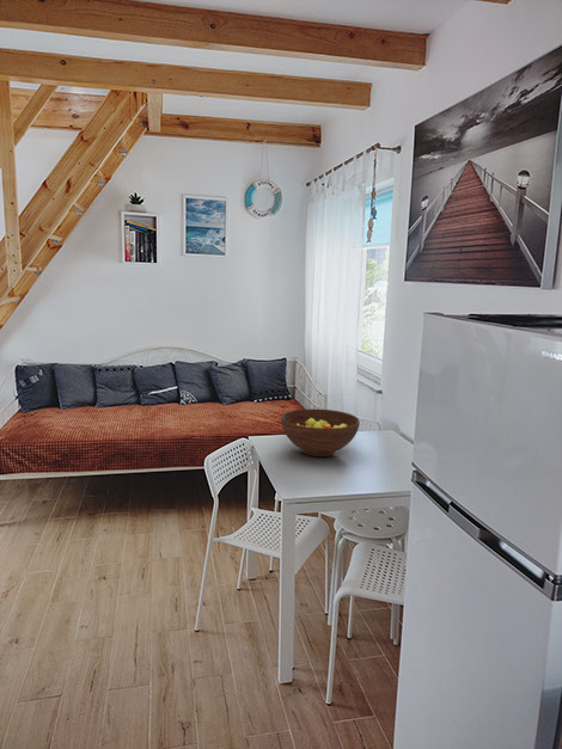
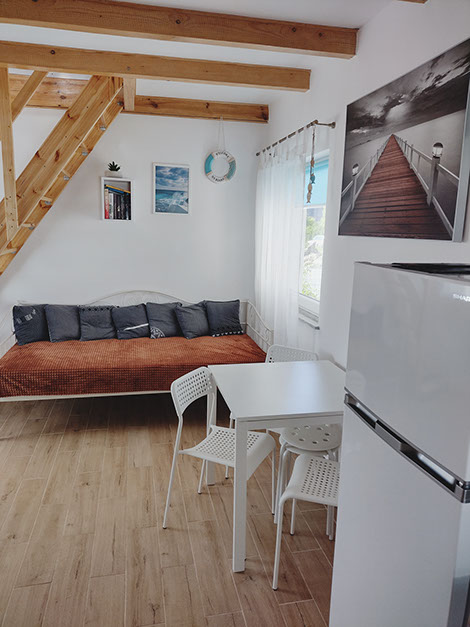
- fruit bowl (319, 435)
